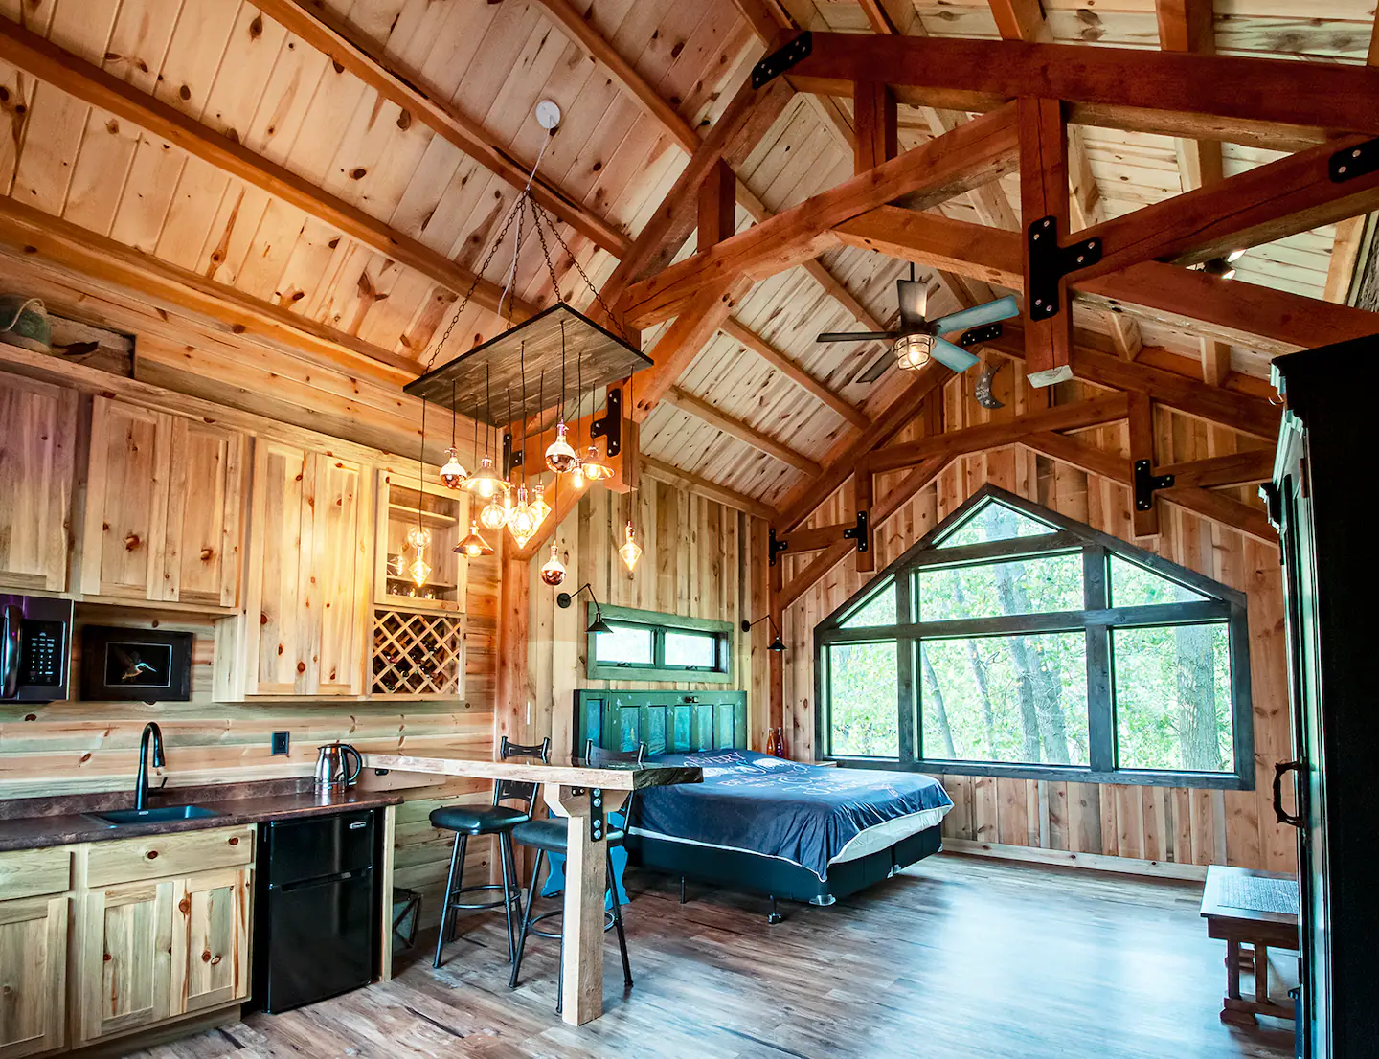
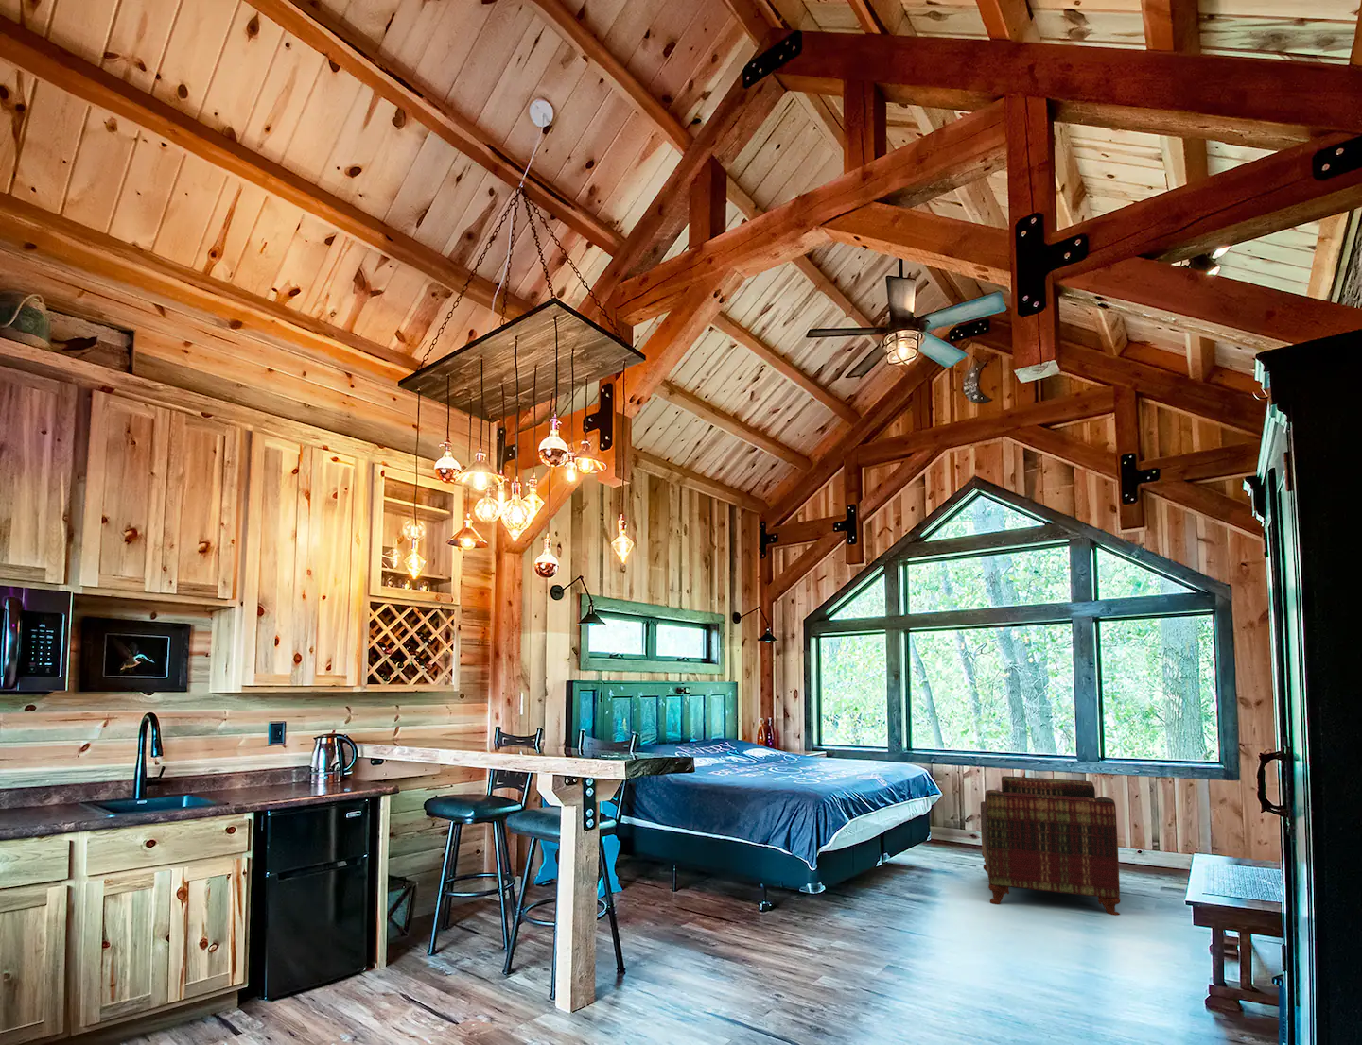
+ armchair (1046, 832)
